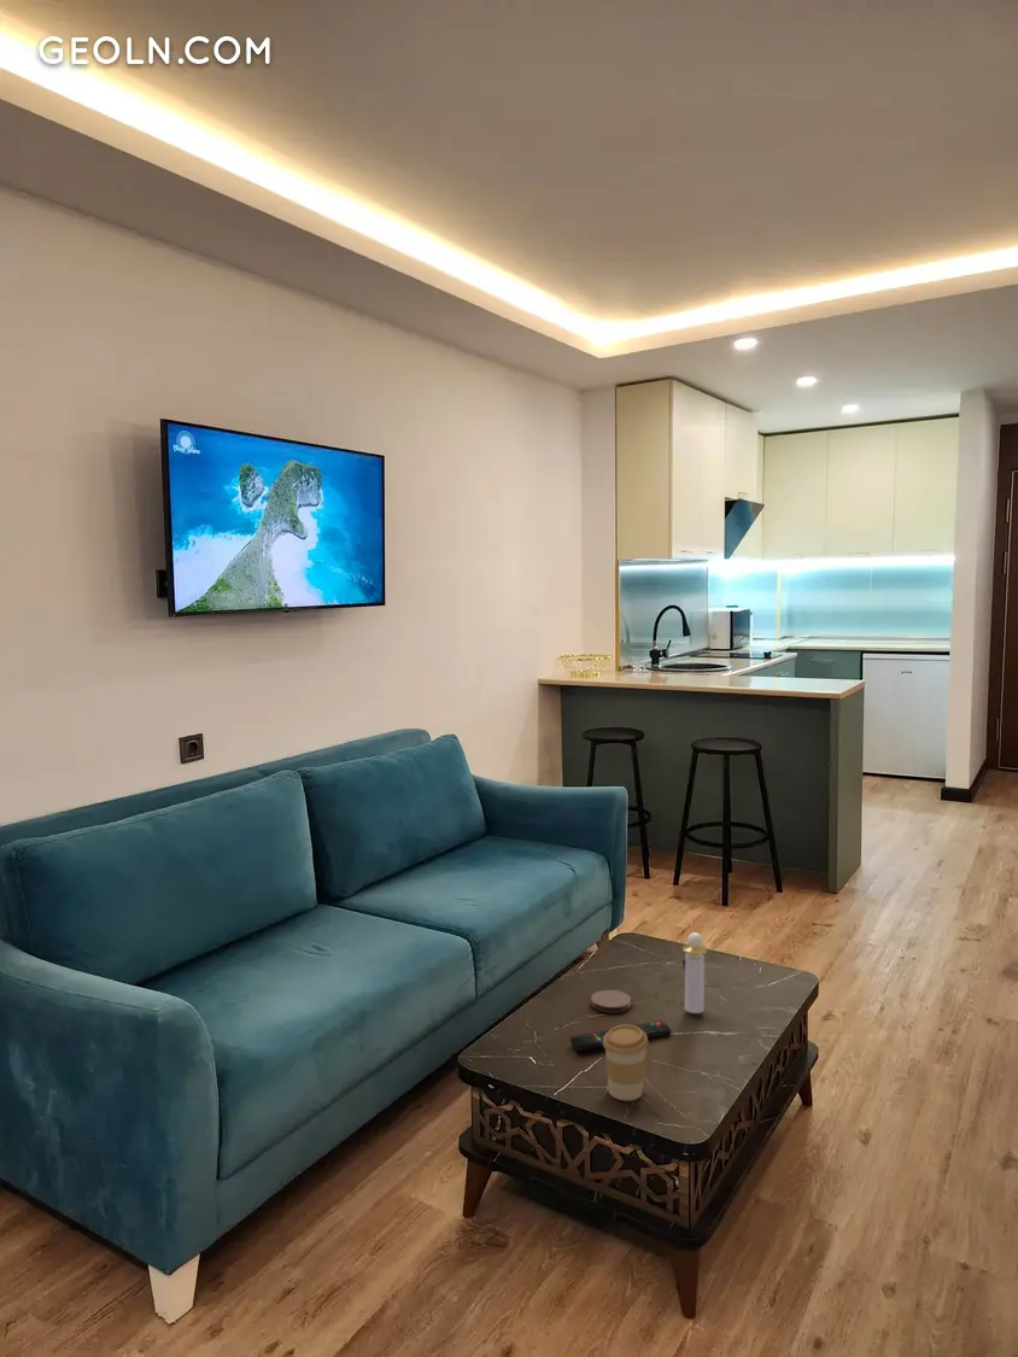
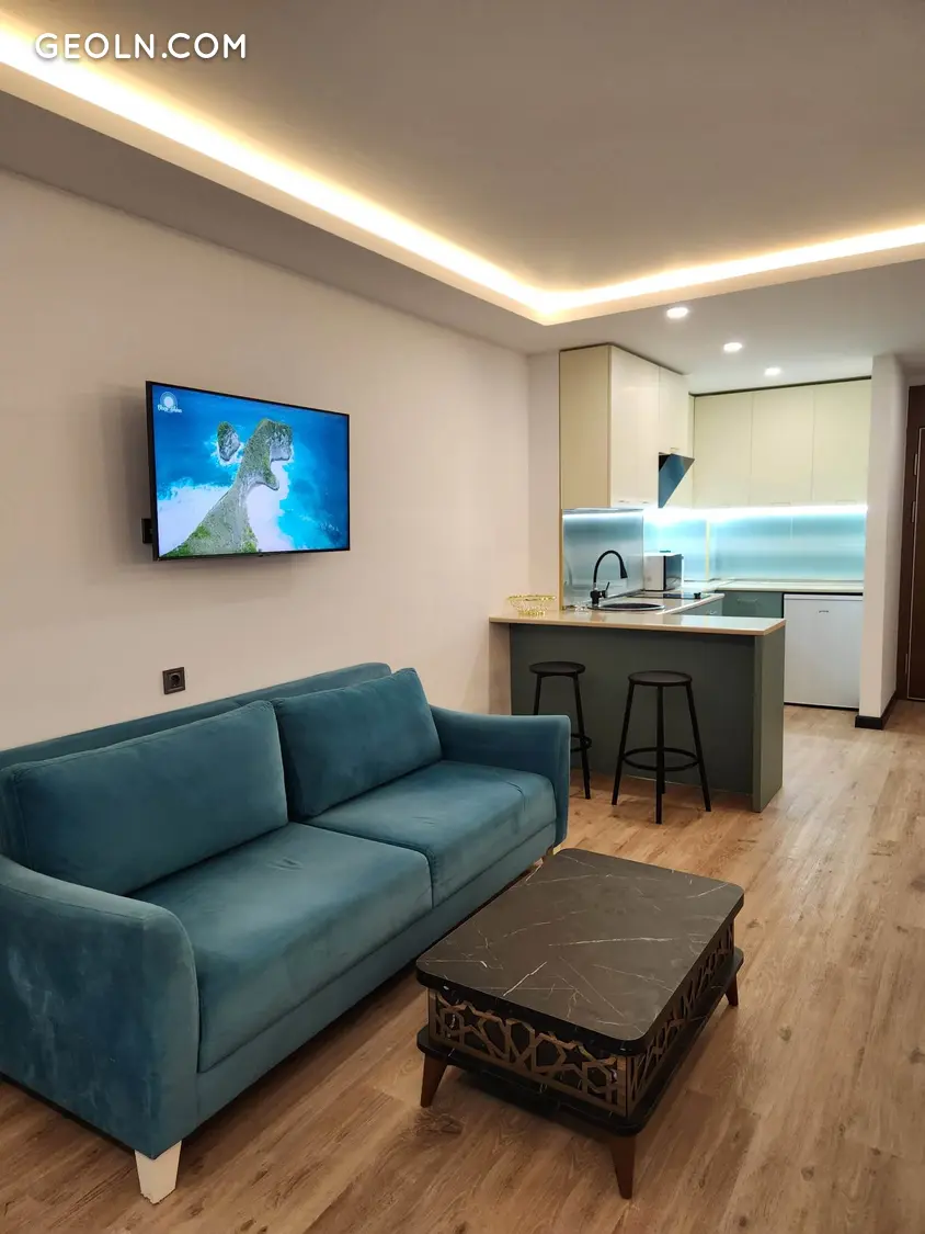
- remote control (608, 1030)
- coffee cup (625, 1061)
- perfume bottle (694, 972)
- coaster (610, 1000)
